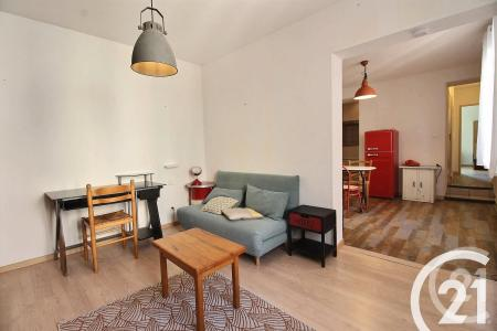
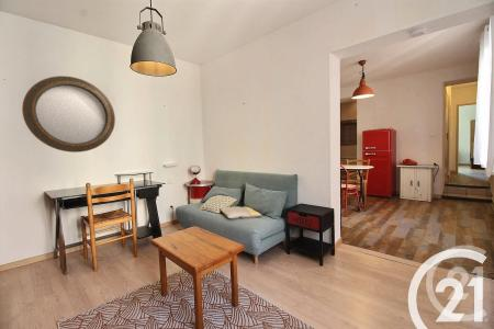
+ home mirror (74, 114)
